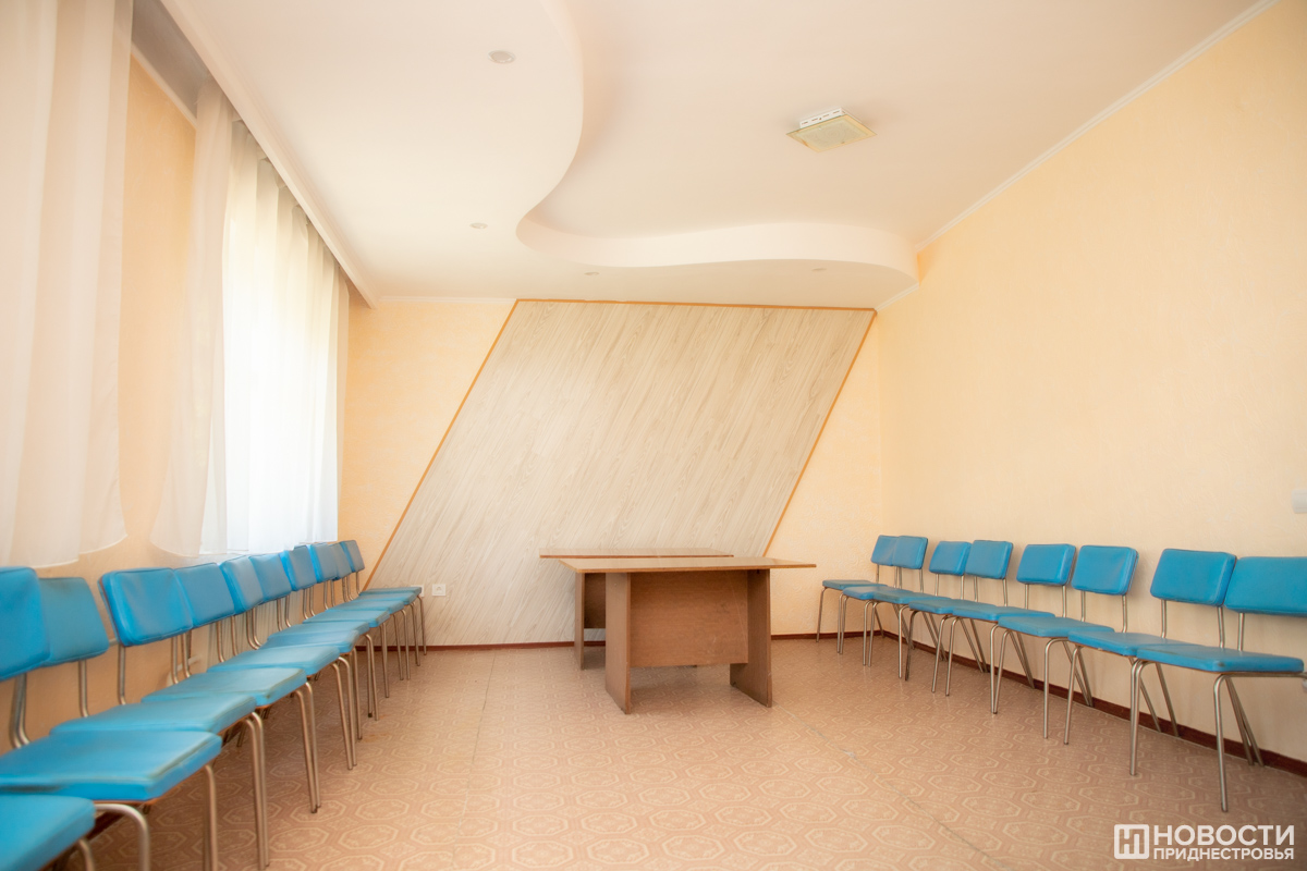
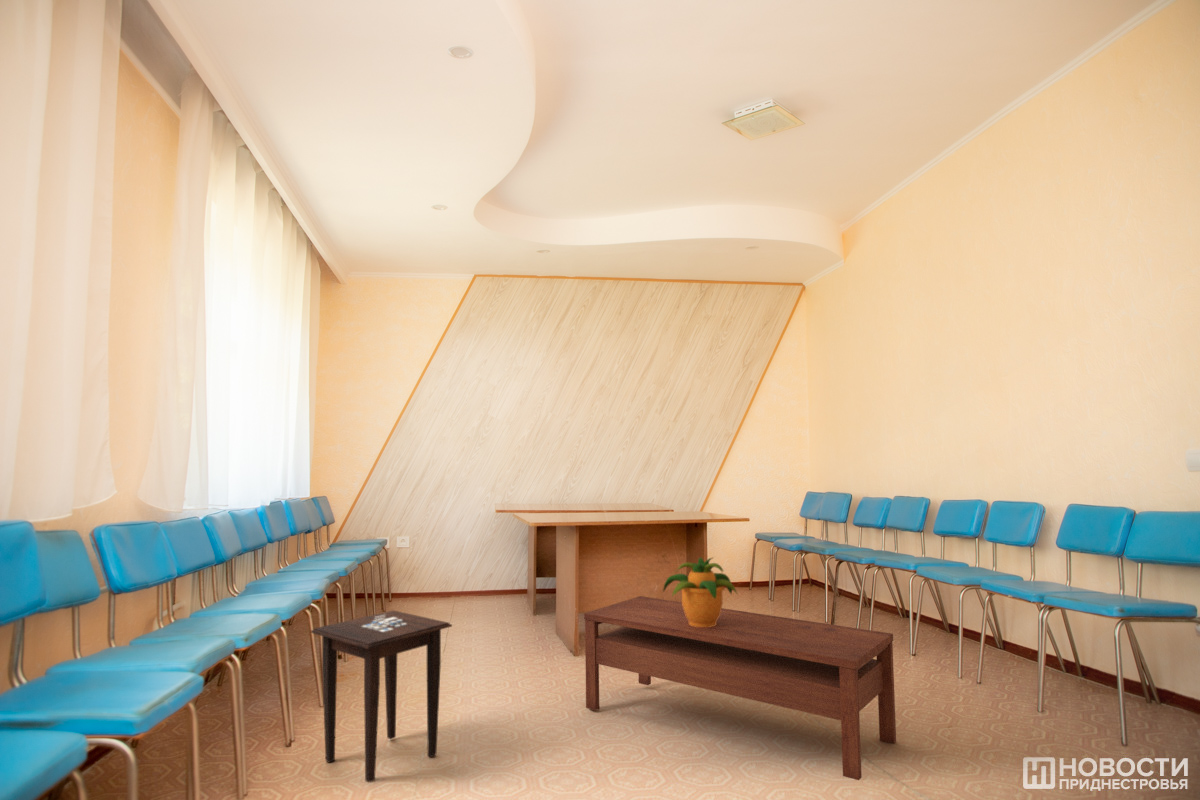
+ coffee table (729, 673)
+ side table (378, 689)
+ potted plant (703, 590)
